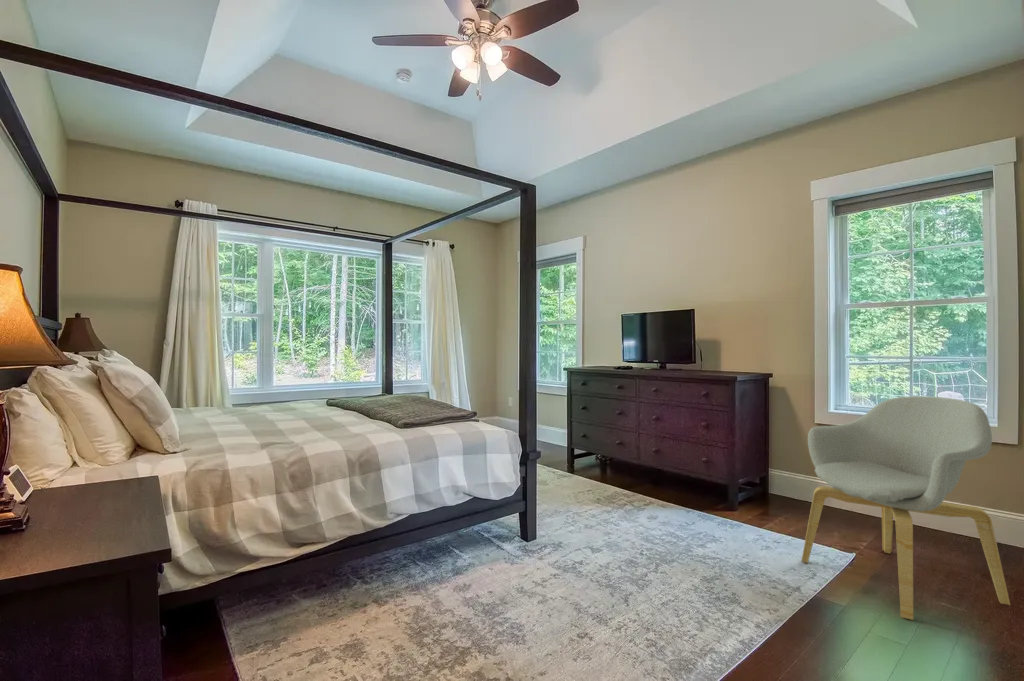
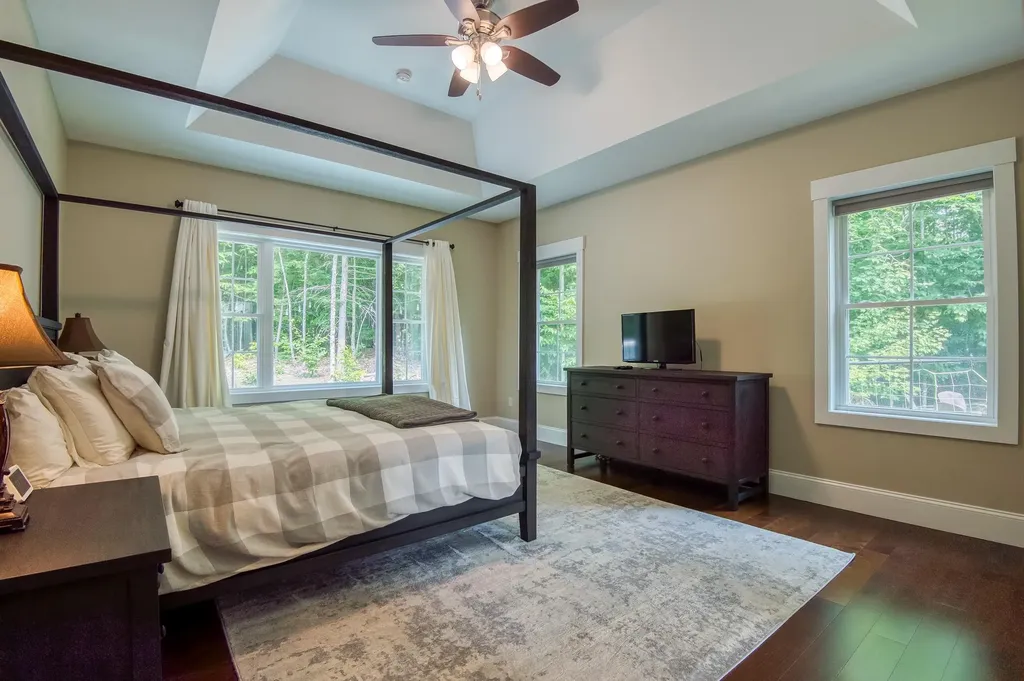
- armchair (897, 489)
